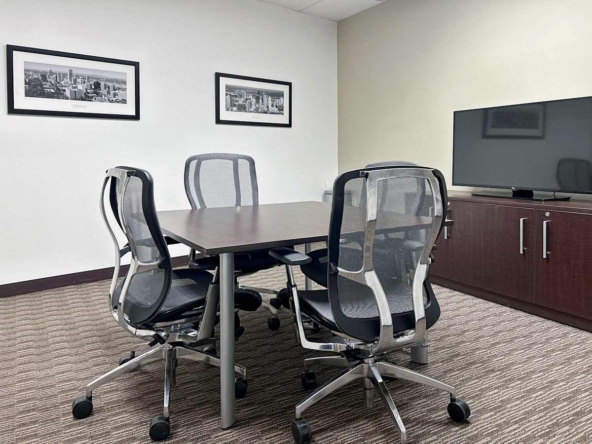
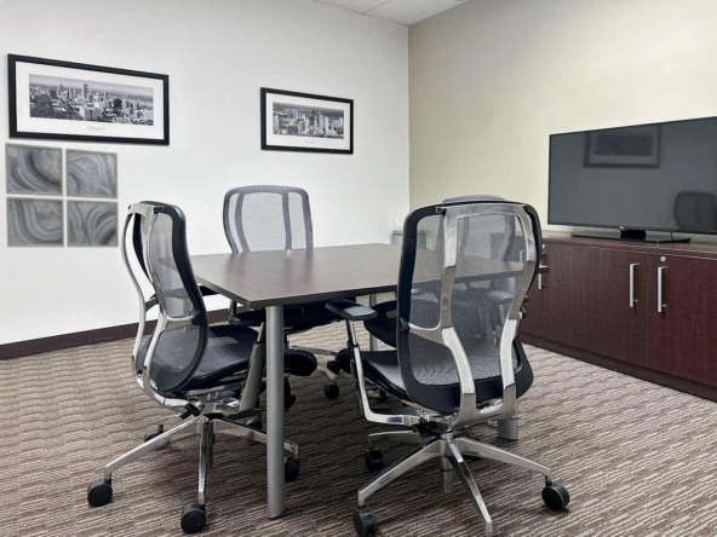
+ wall art (62, 196)
